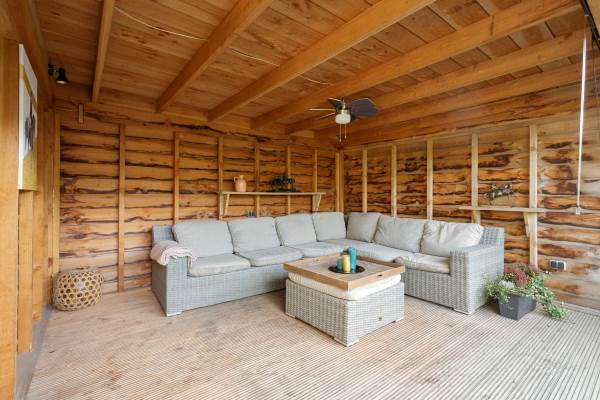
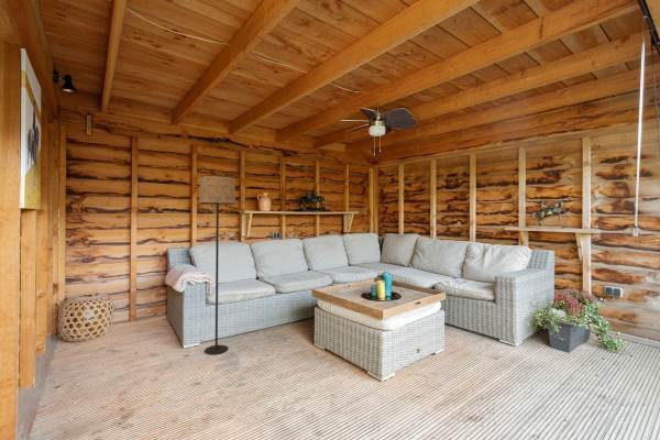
+ floor lamp (217, 263)
